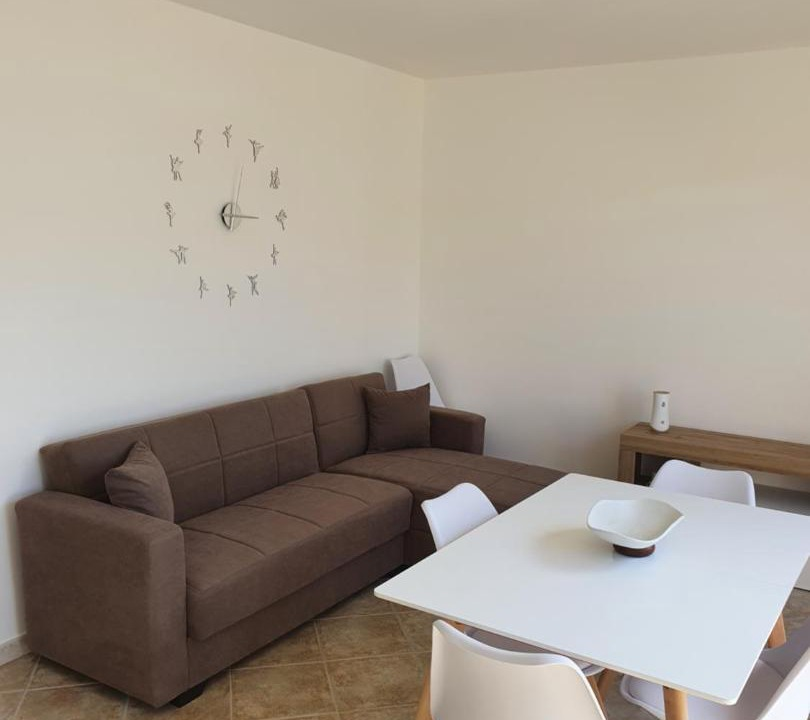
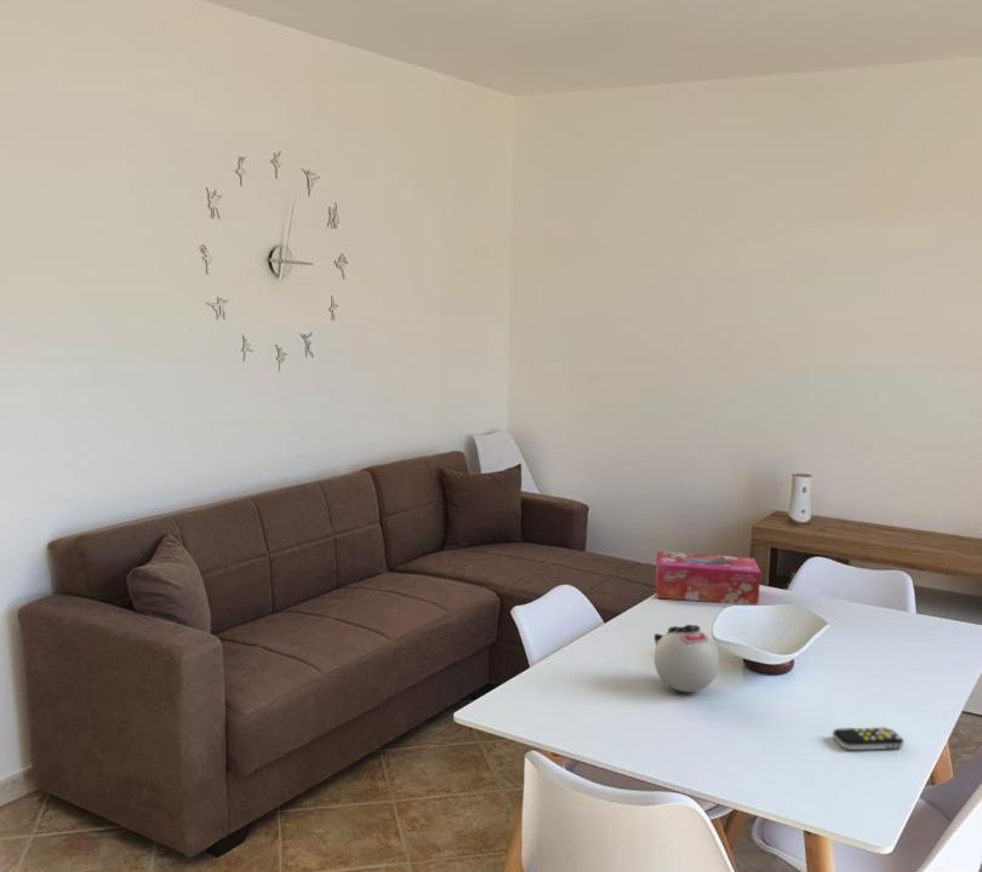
+ remote control (867, 738)
+ tissue box (706, 576)
+ teapot (686, 656)
